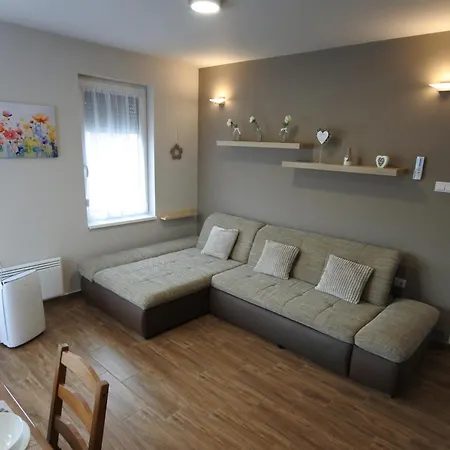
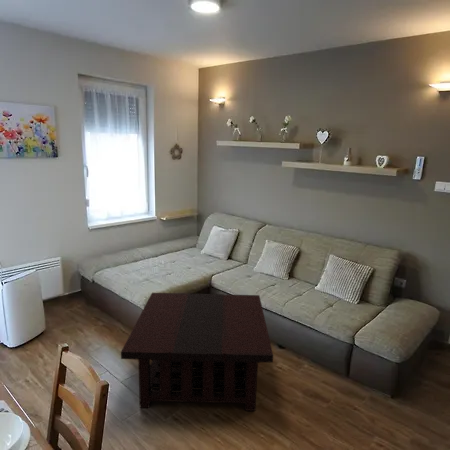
+ coffee table (201, 347)
